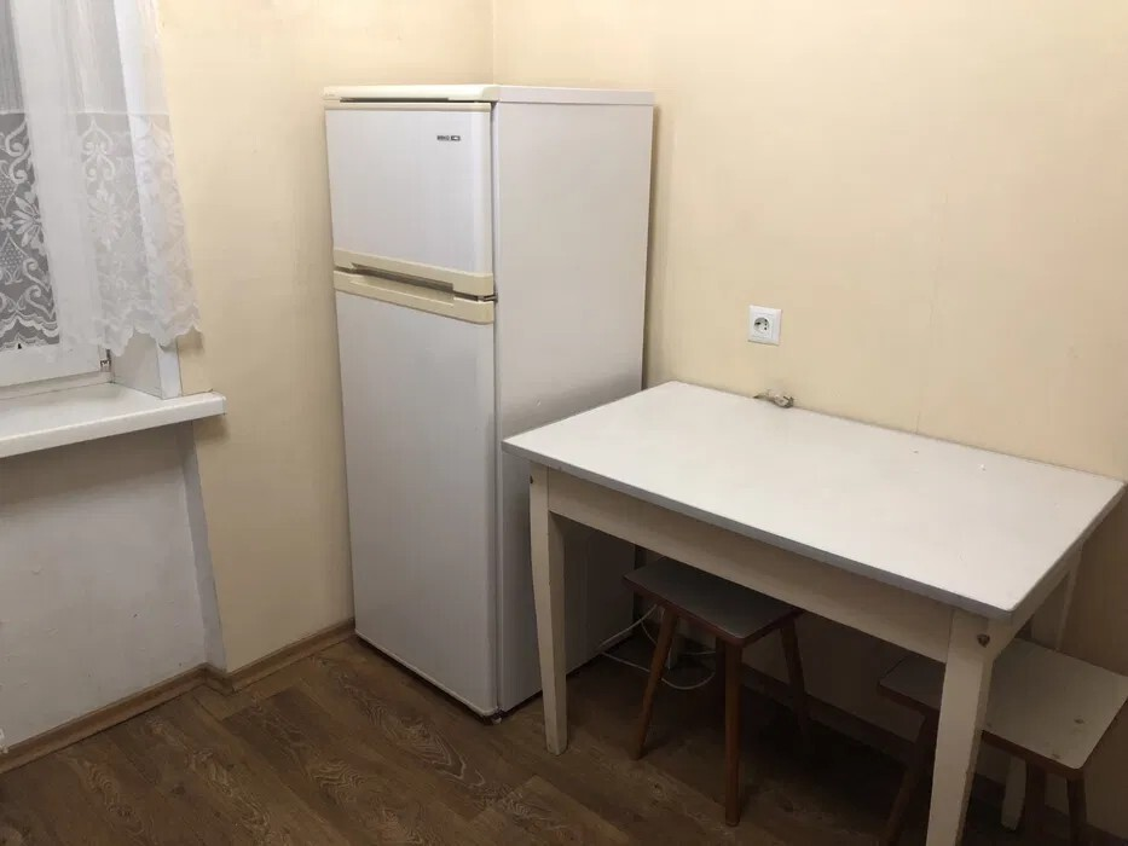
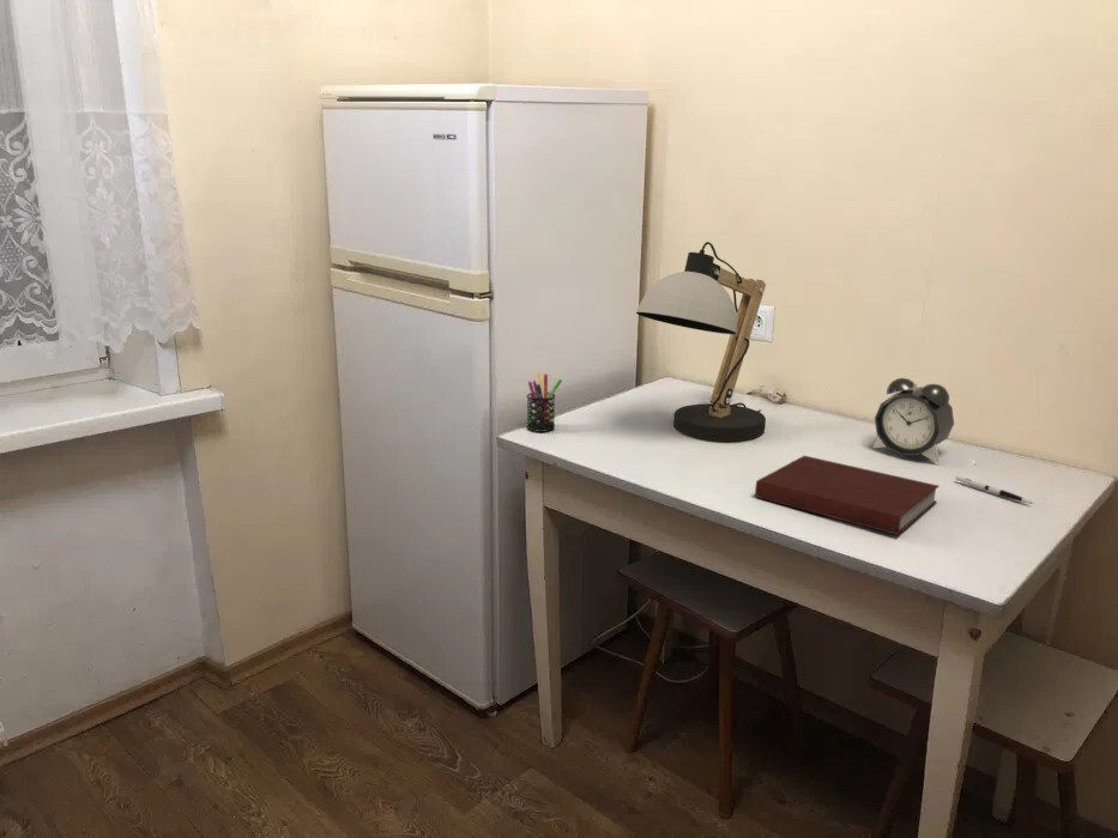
+ alarm clock (913, 417)
+ pen (993, 490)
+ notebook (846, 491)
+ pen holder (544, 400)
+ desk lamp (714, 332)
